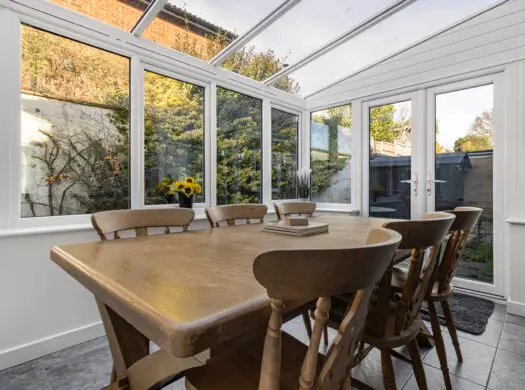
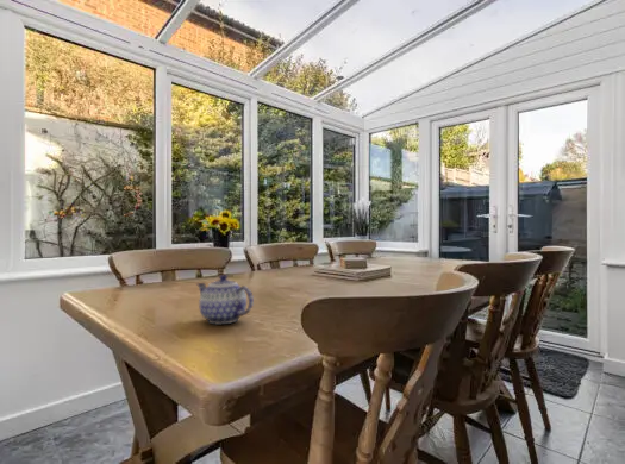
+ teapot (223, 297)
